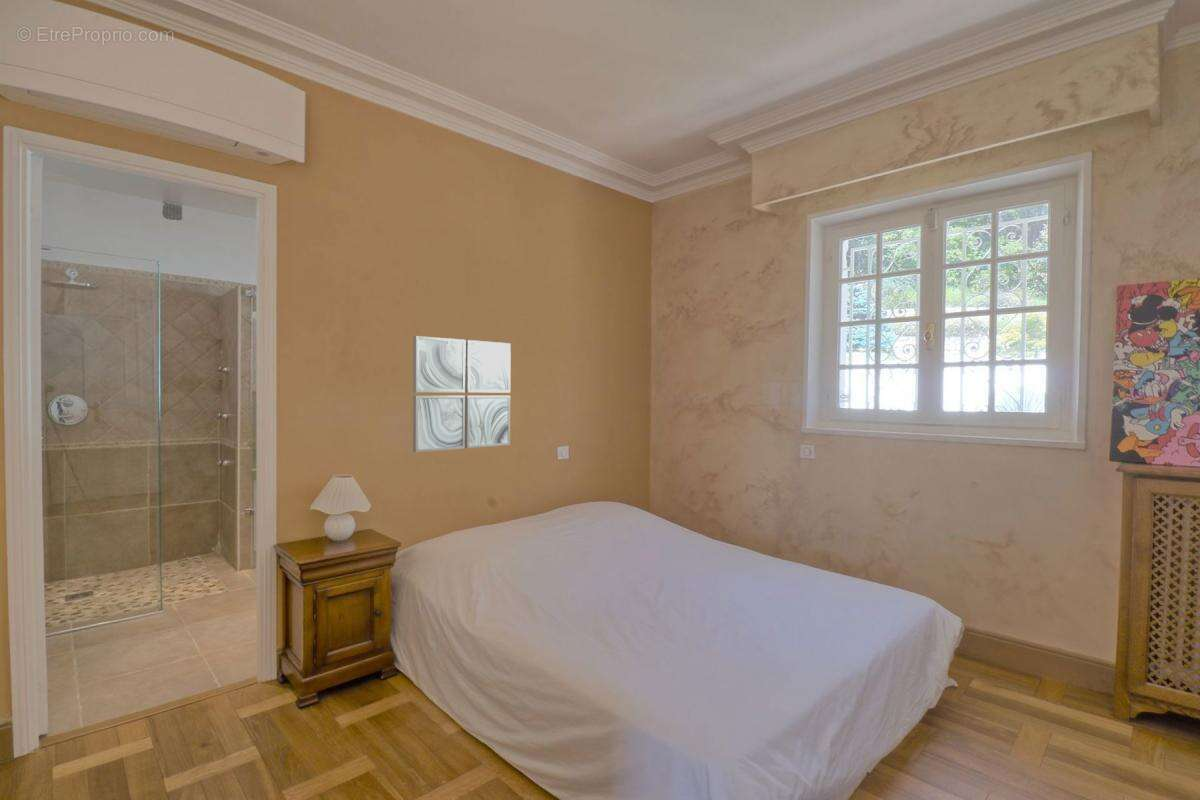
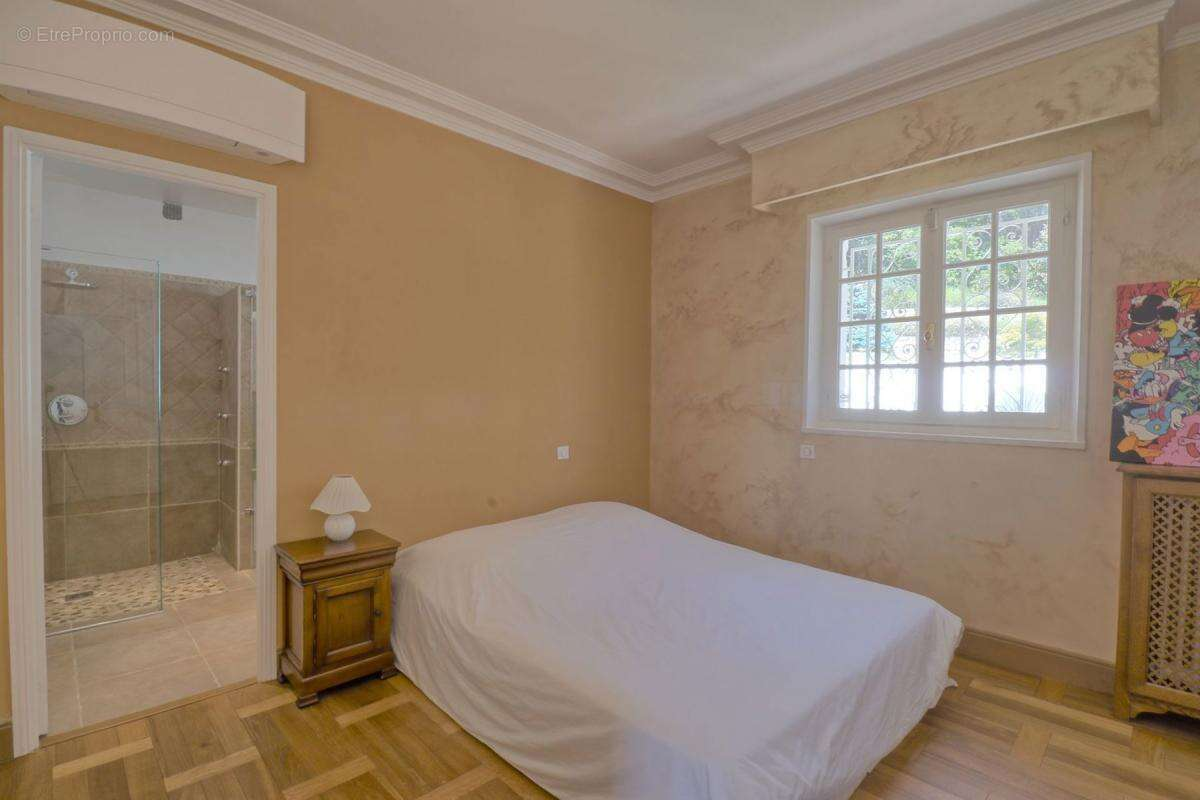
- wall art (464, 392)
